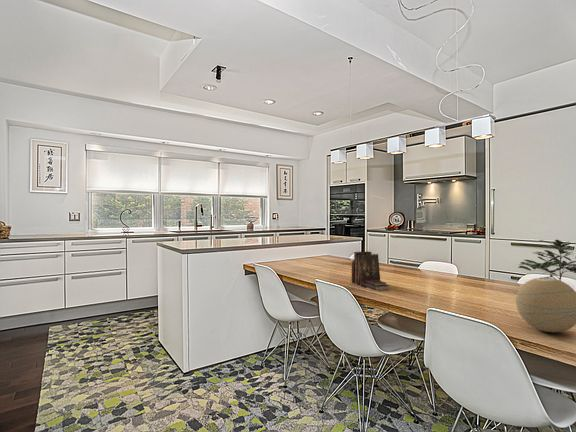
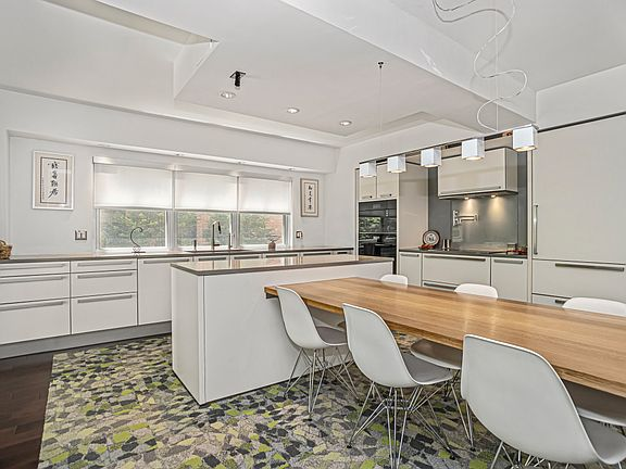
- decorative orb (547, 304)
- book (370, 269)
- potted plant (549, 266)
